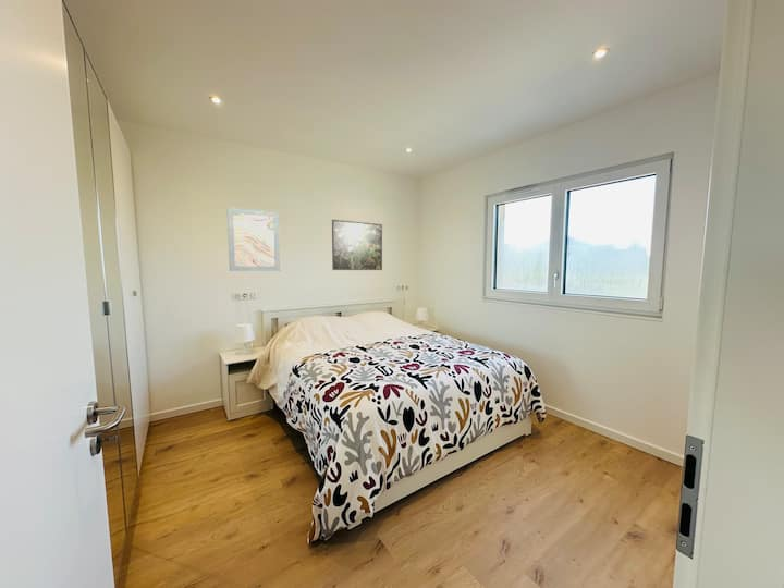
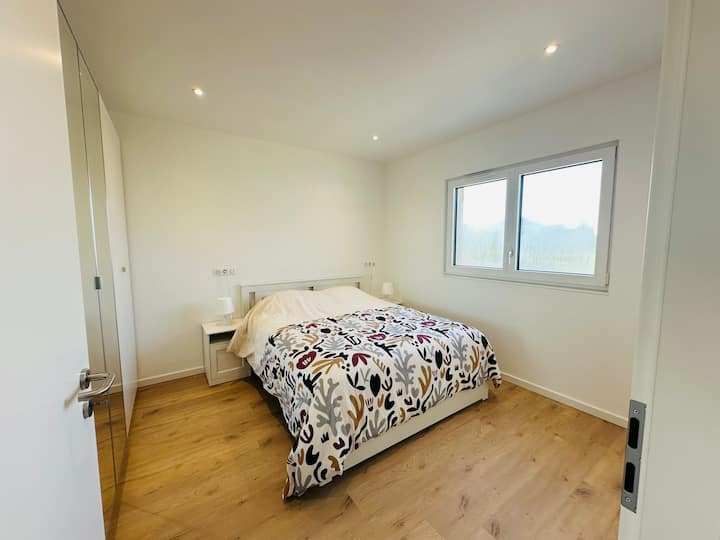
- wall art (255, 241)
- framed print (358, 246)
